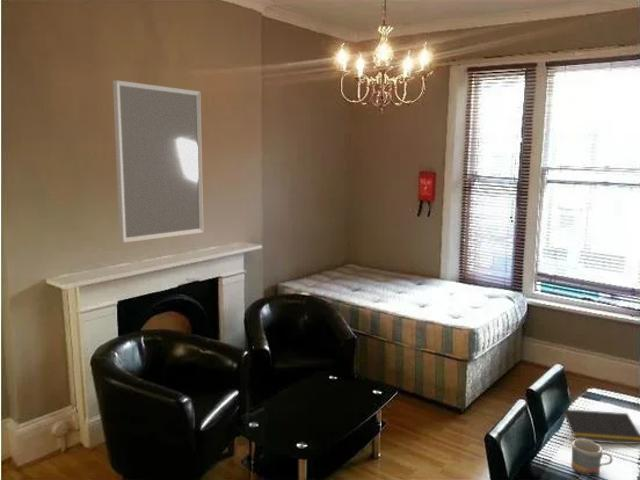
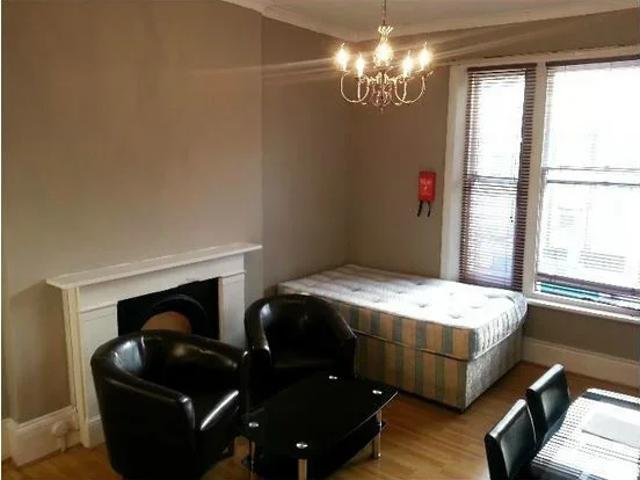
- notepad (602, 426)
- home mirror (161, 163)
- mug (591, 459)
